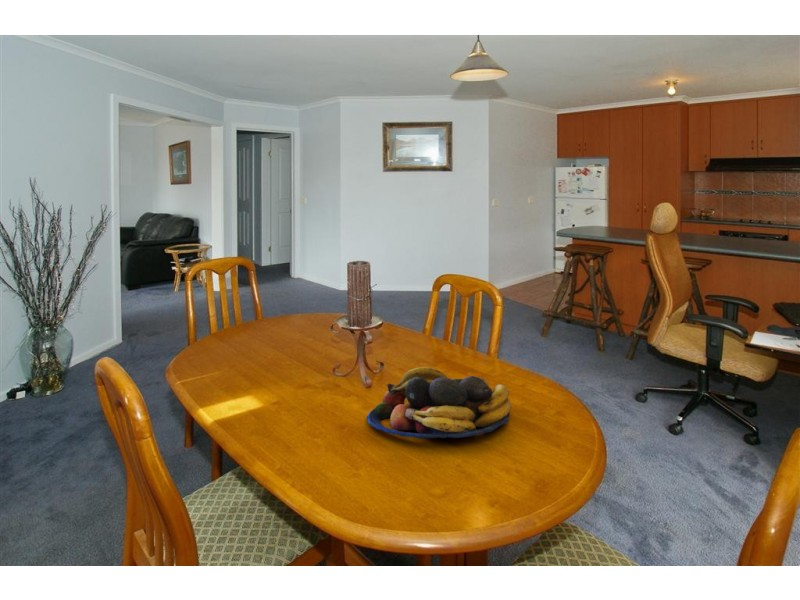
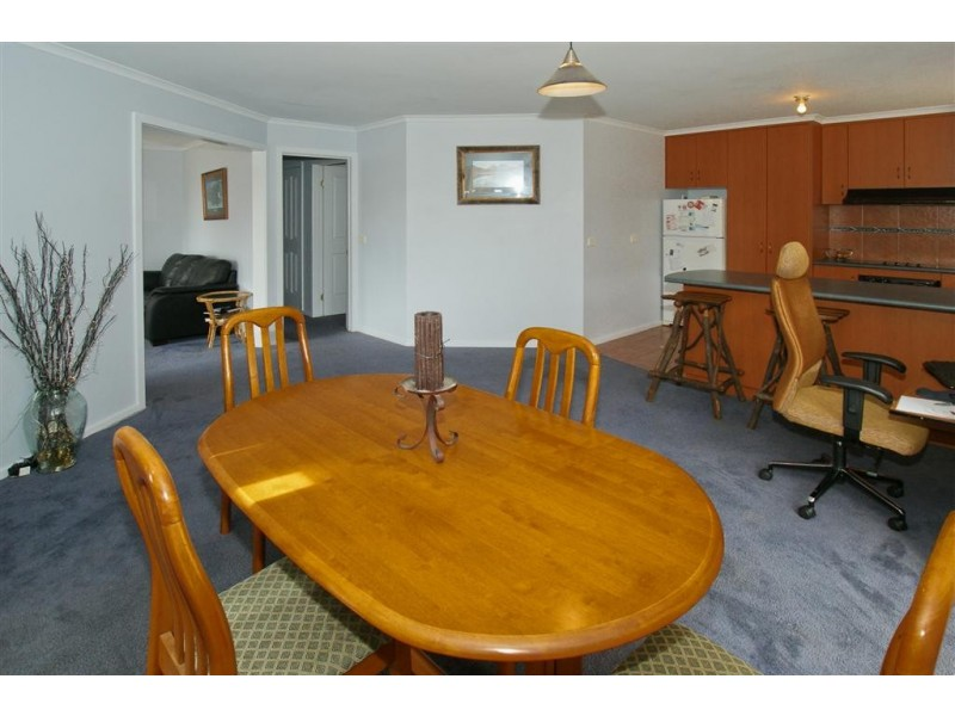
- fruit bowl (436, 393)
